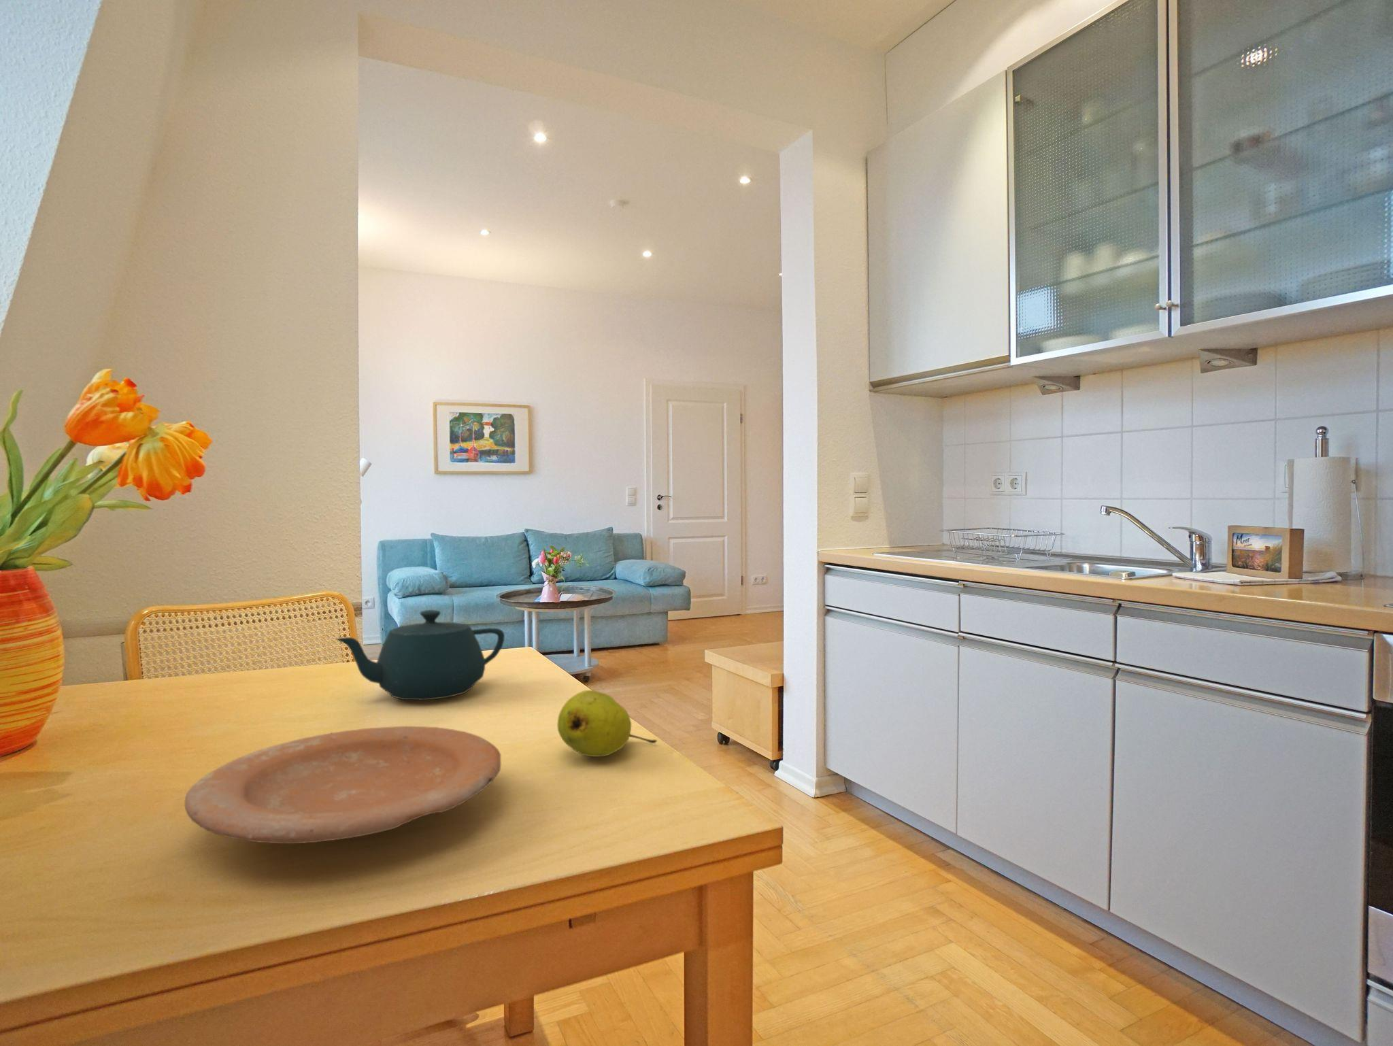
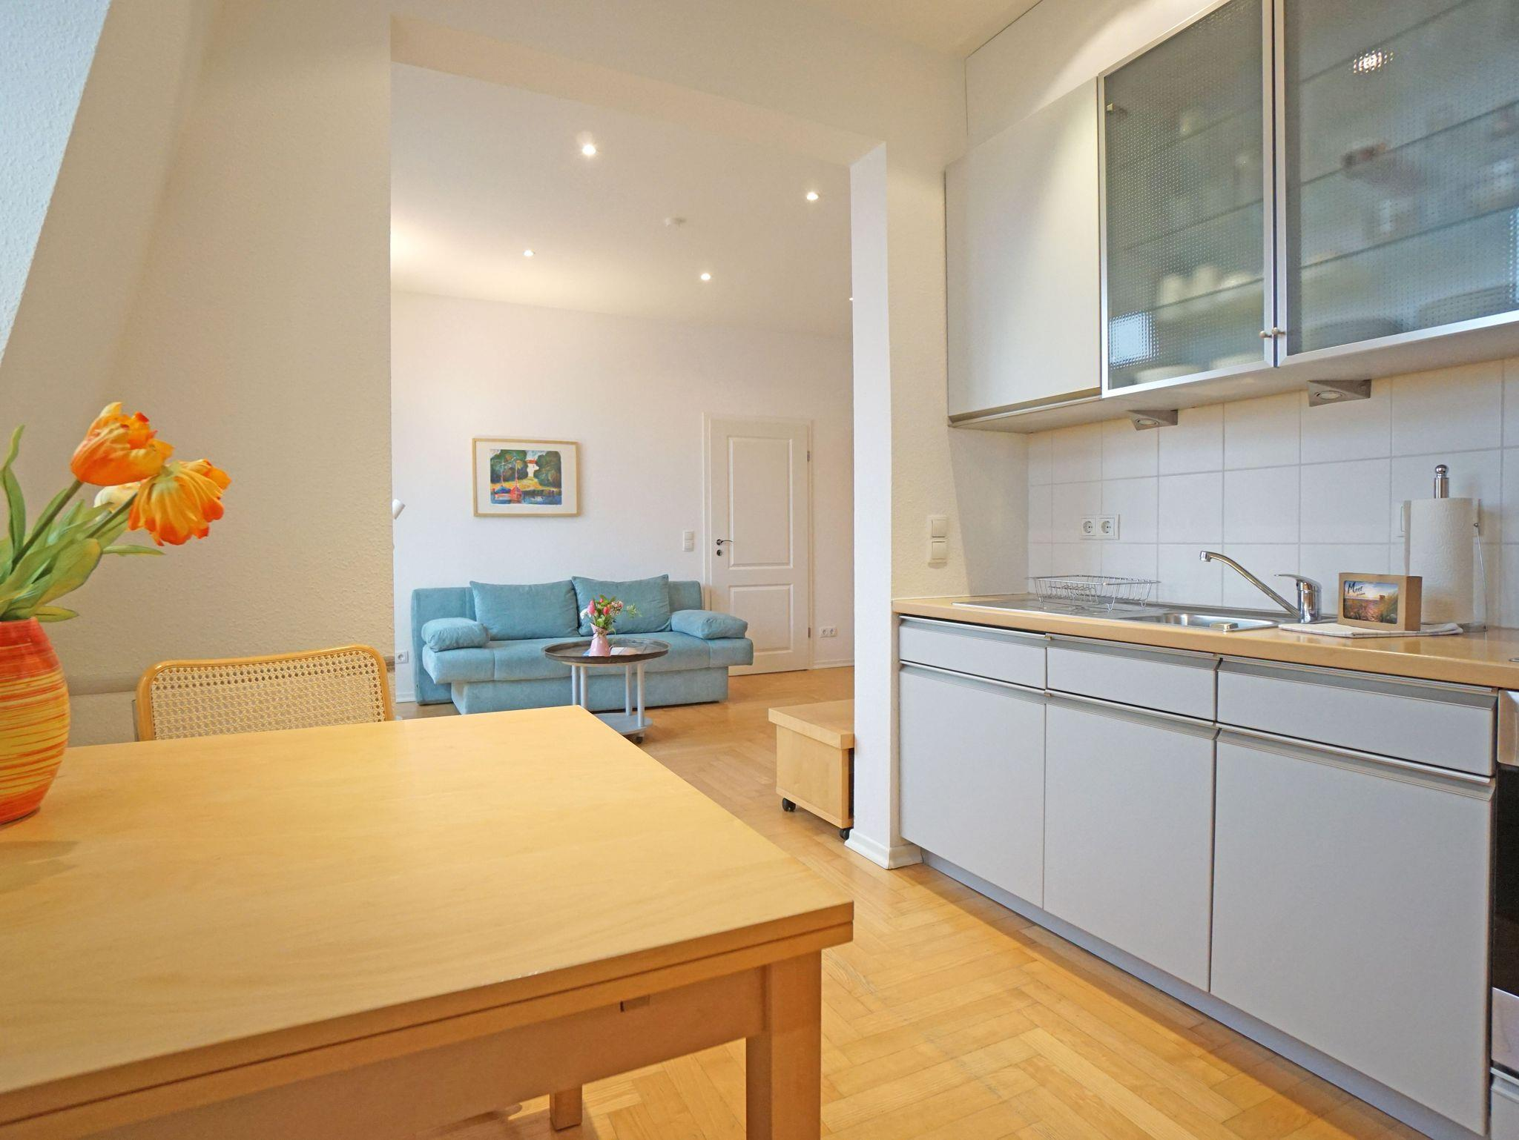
- plate (355, 790)
- fruit (605, 721)
- teapot (426, 653)
